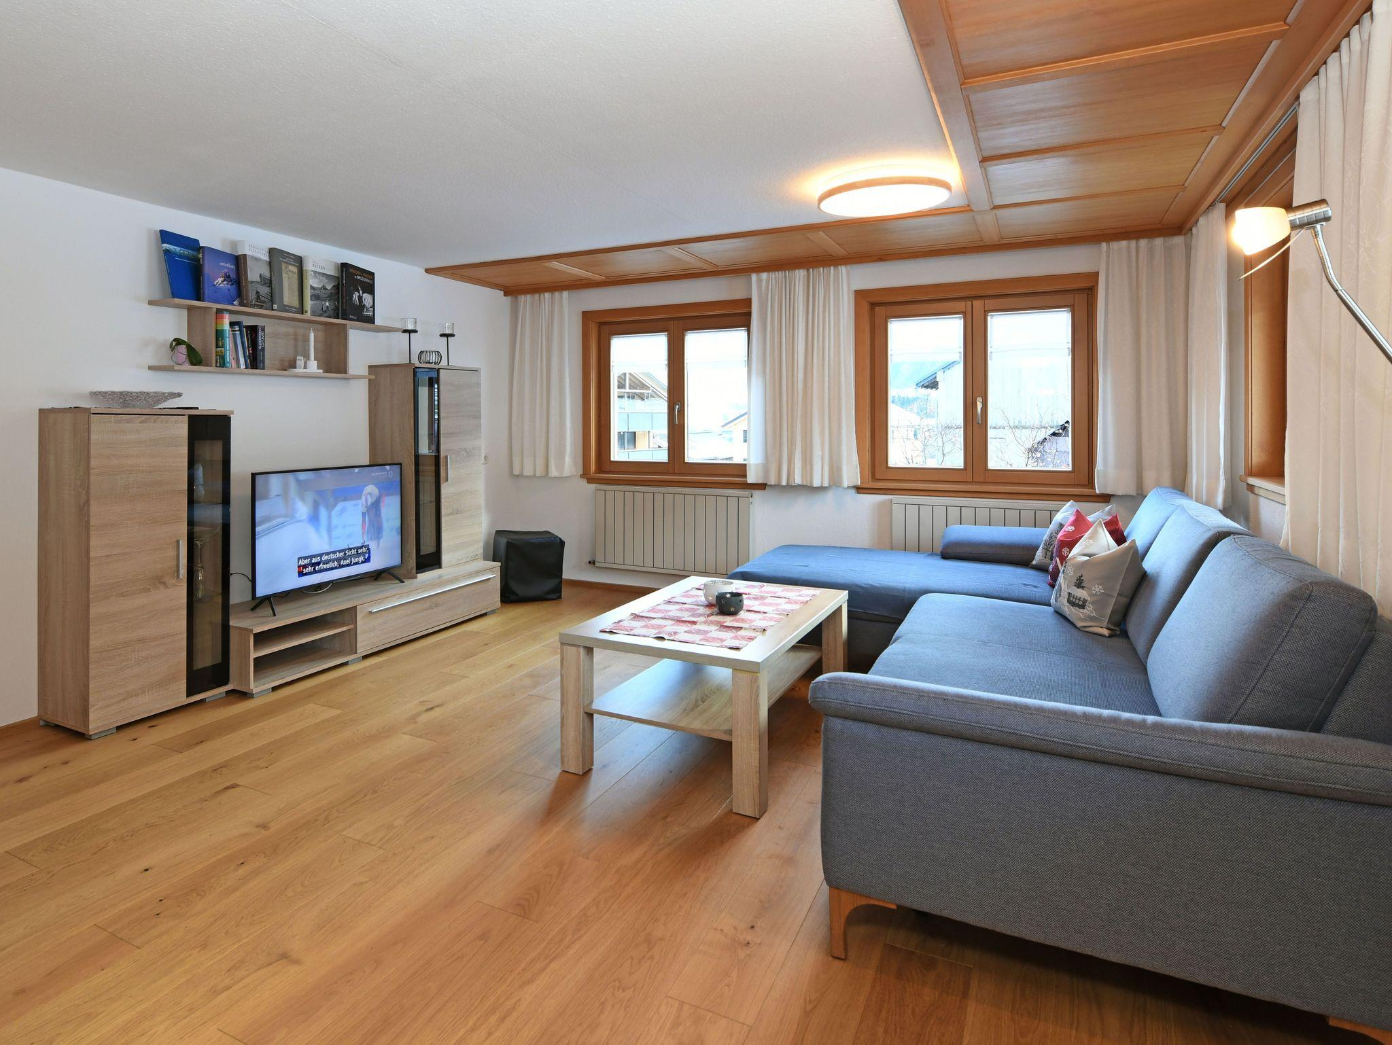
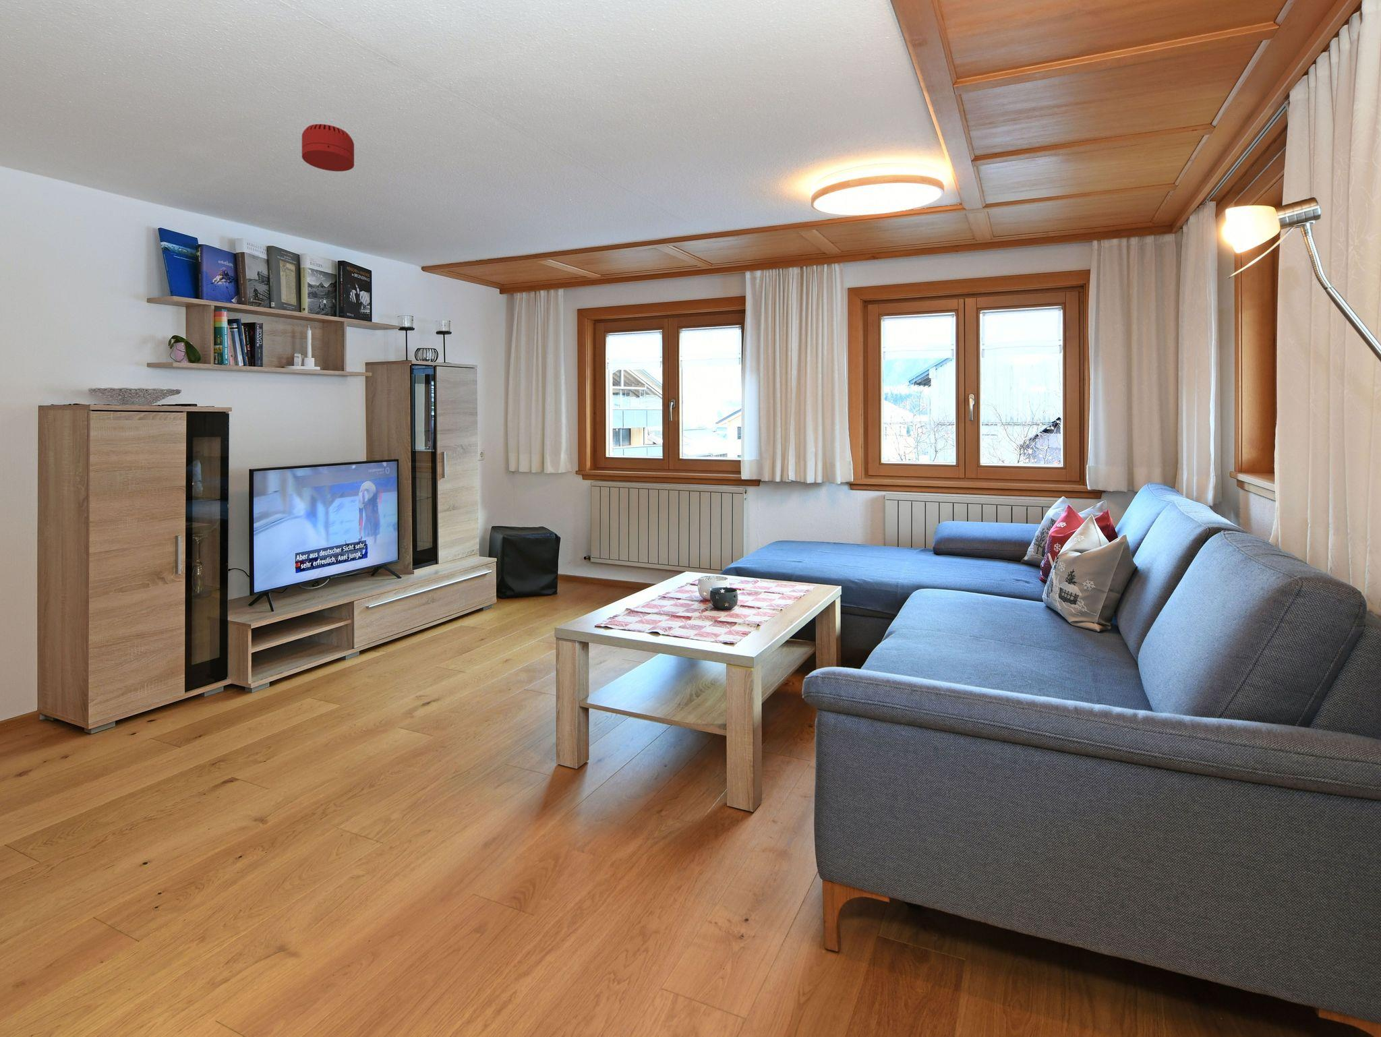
+ smoke detector (328, 147)
